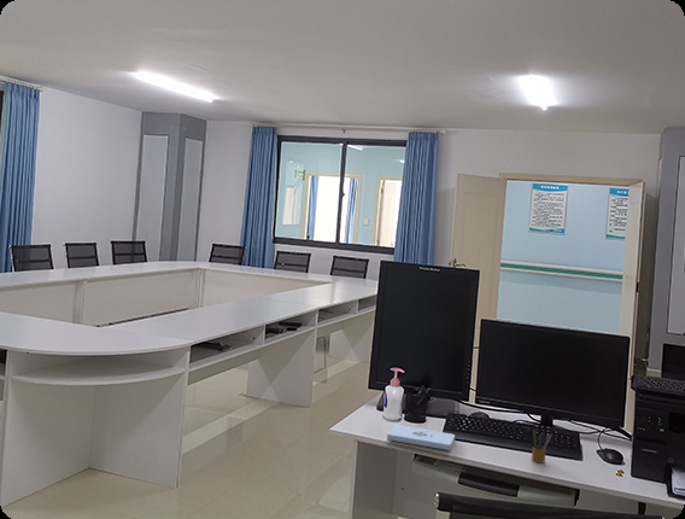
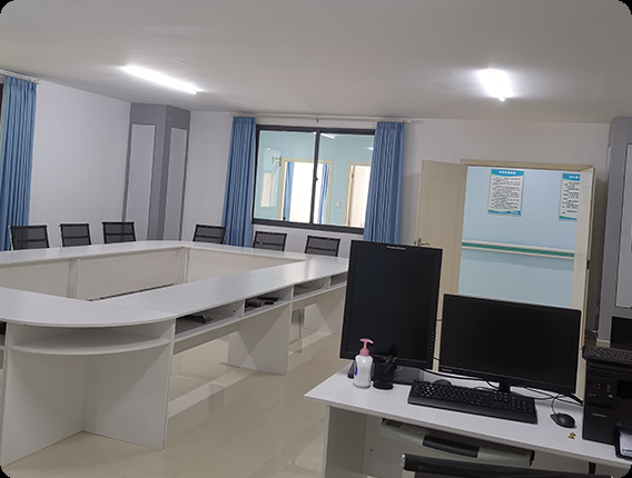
- notepad (421, 437)
- pencil box (539, 444)
